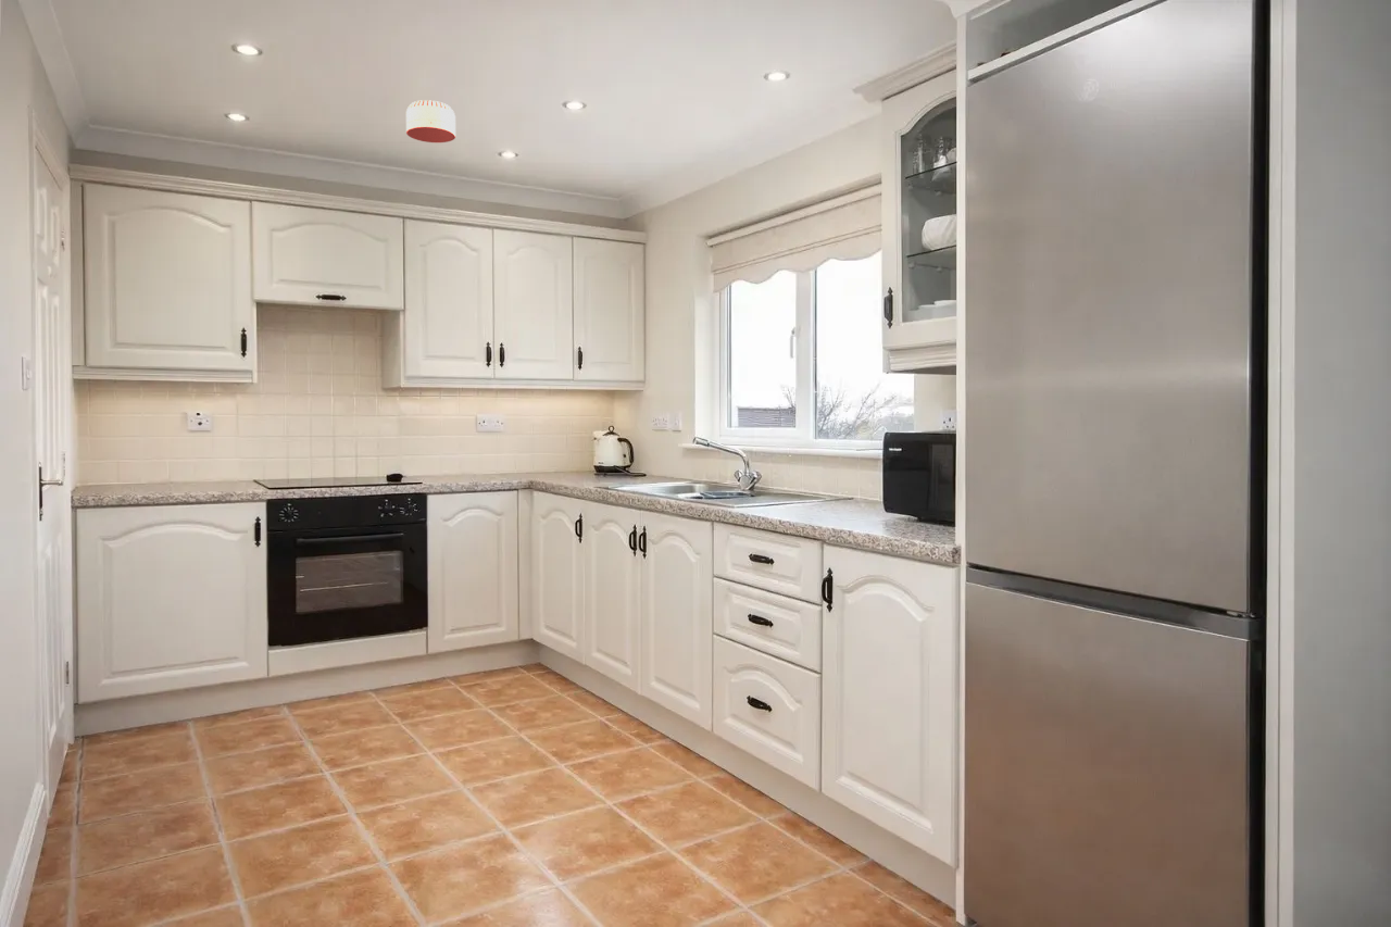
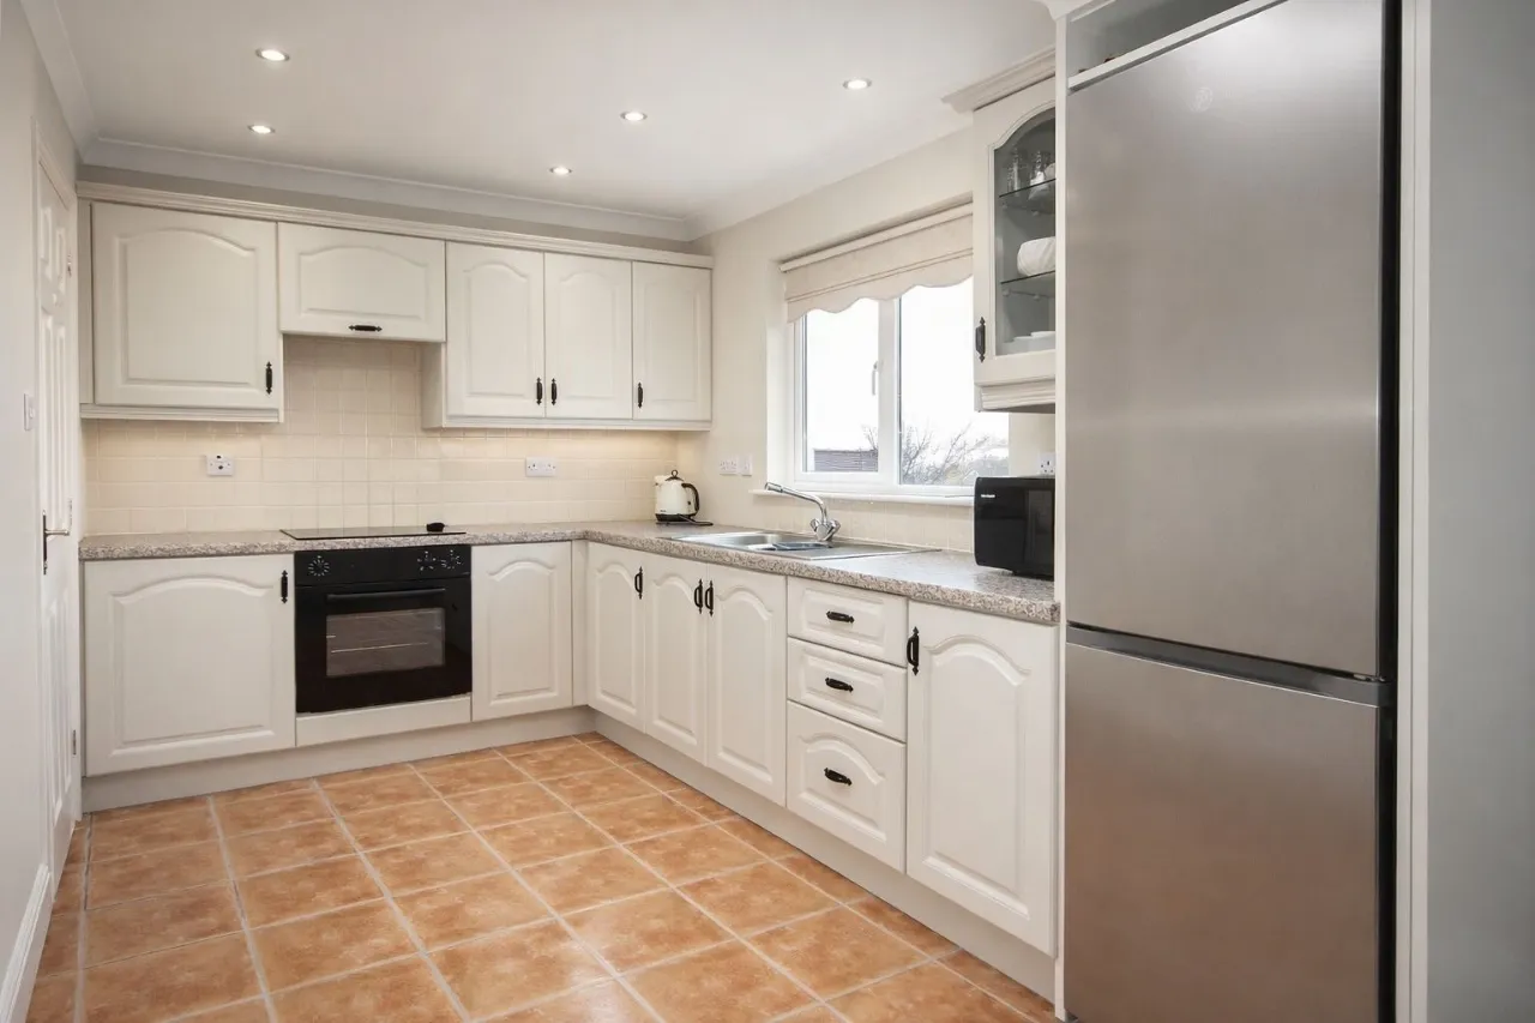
- smoke detector (430, 121)
